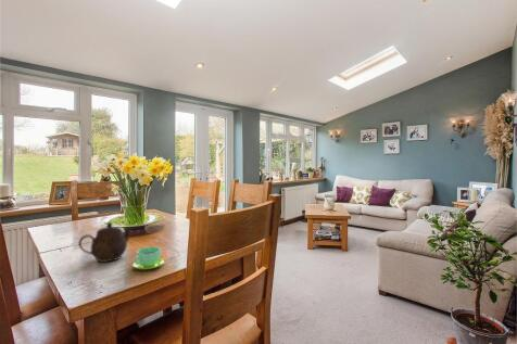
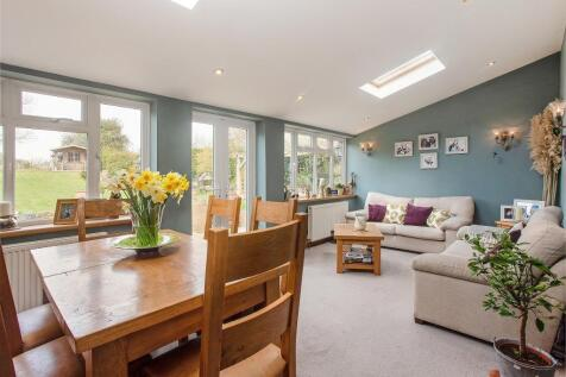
- teapot (106, 240)
- cup (148, 258)
